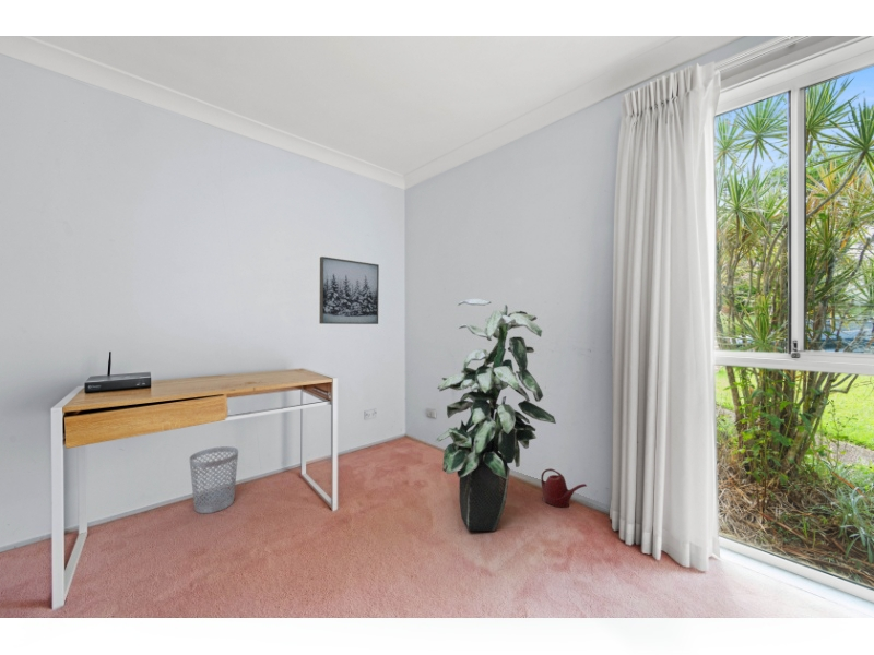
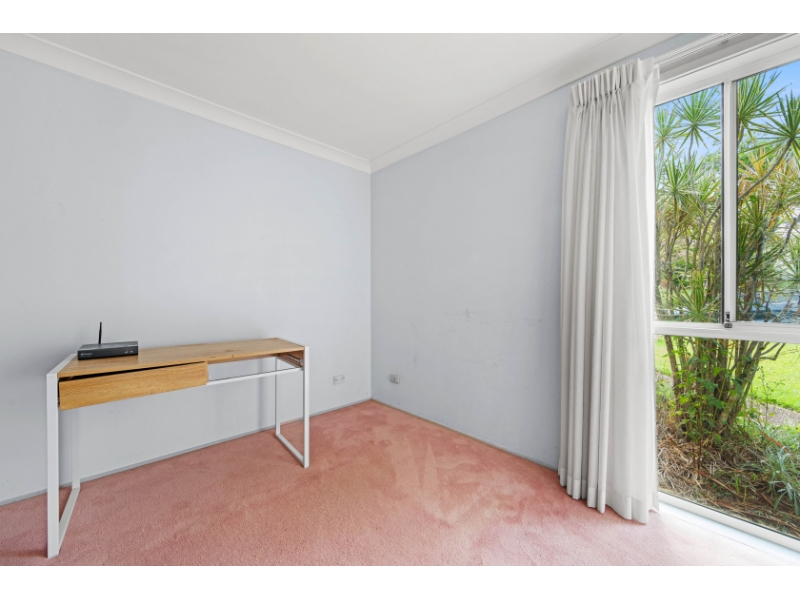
- wall art (351, 291)
- wastebasket (214, 479)
- watering can (563, 488)
- indoor plant (486, 409)
